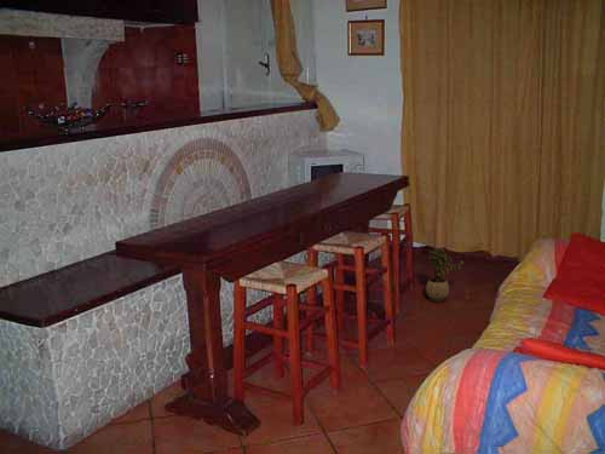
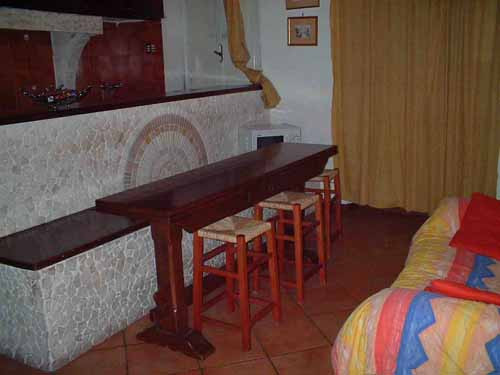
- potted plant (442, 272)
